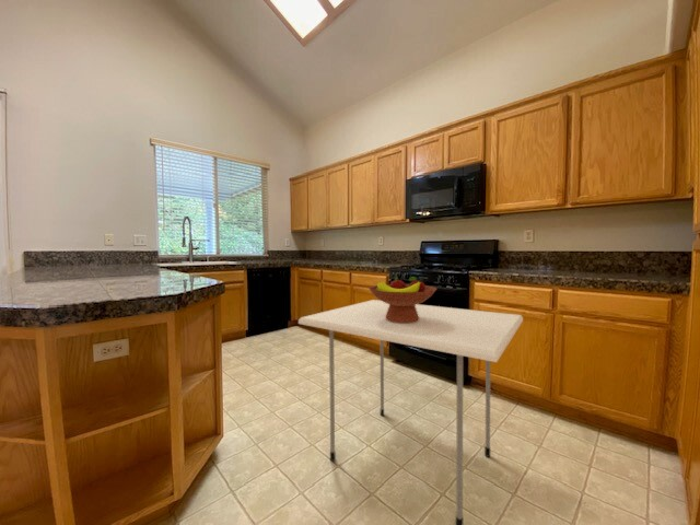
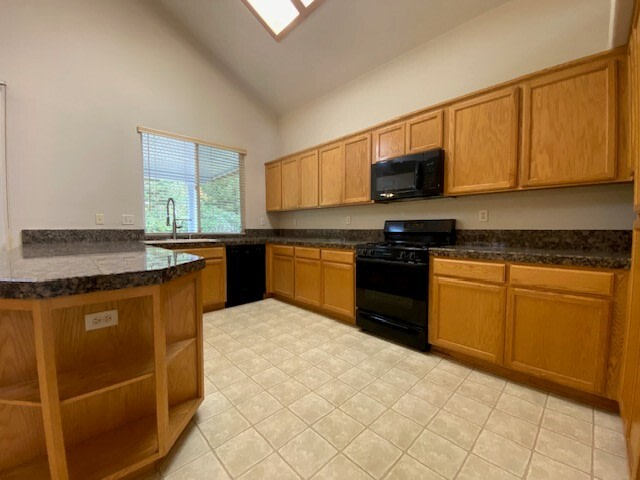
- dining table (383, 387)
- fruit bowl (401, 296)
